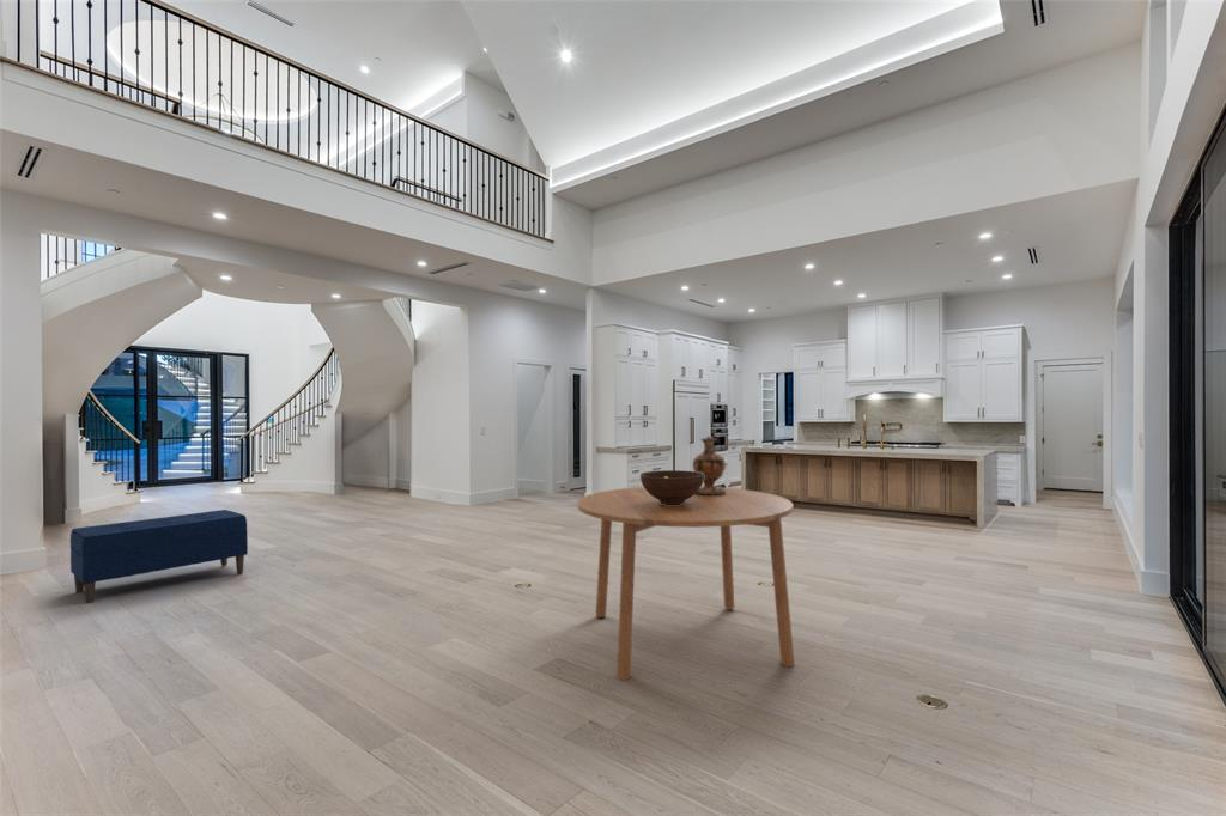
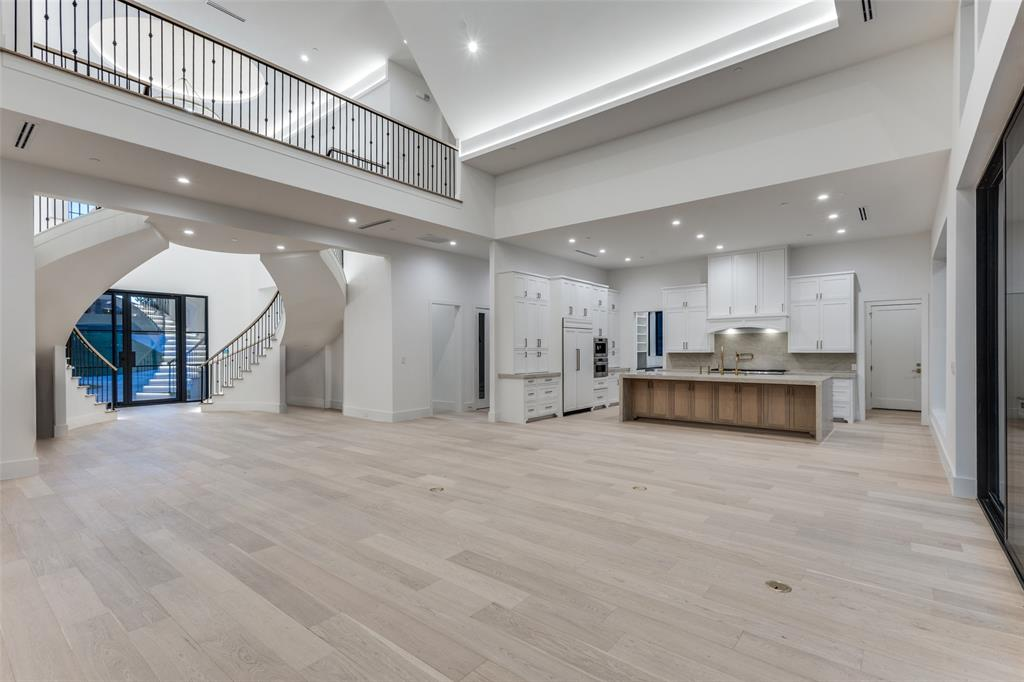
- fruit bowl (672, 488)
- vase (709, 464)
- bench (163, 552)
- dining table (722, 568)
